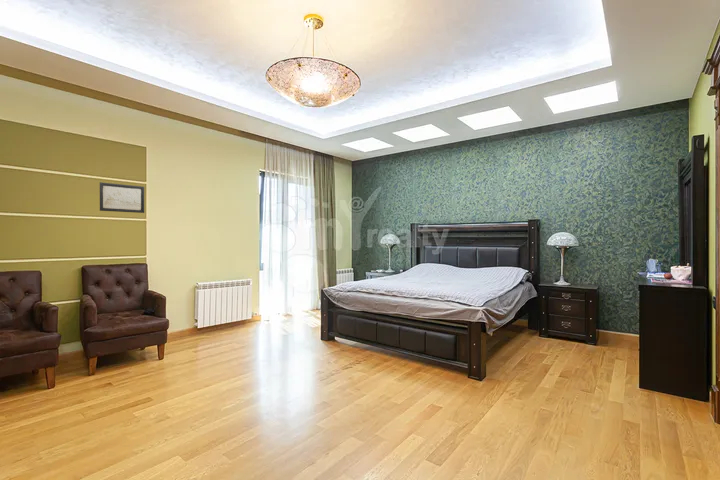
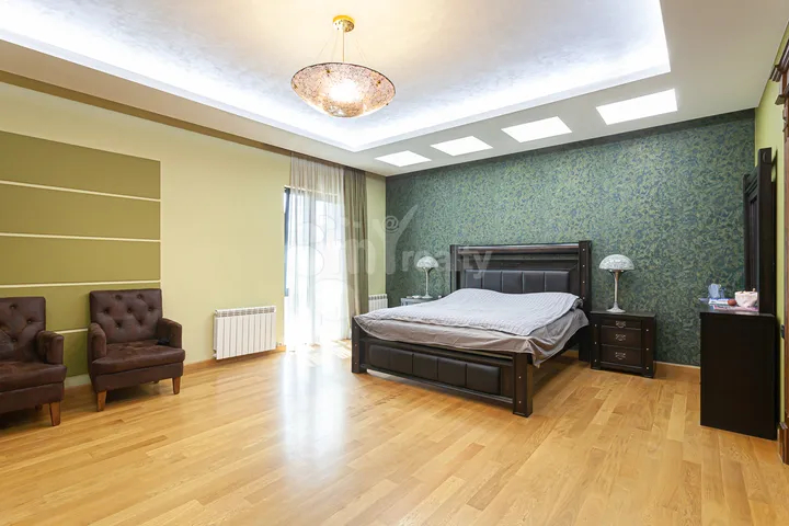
- wall art (122, 198)
